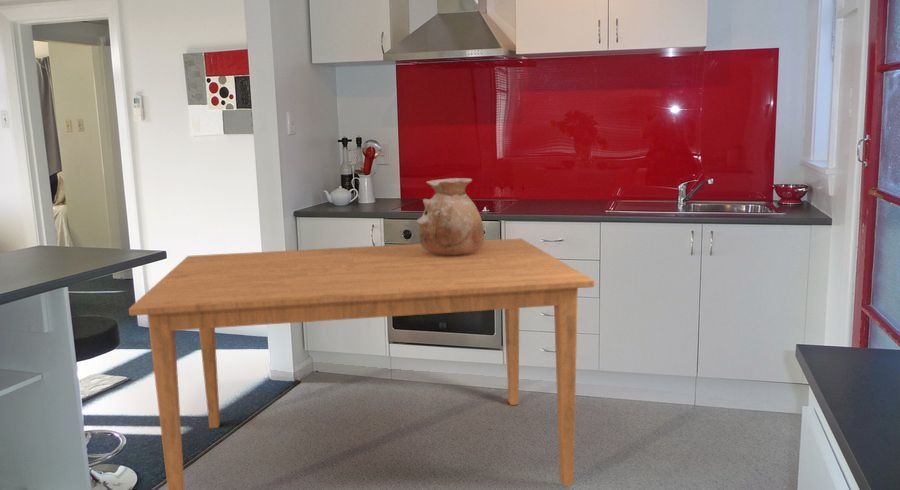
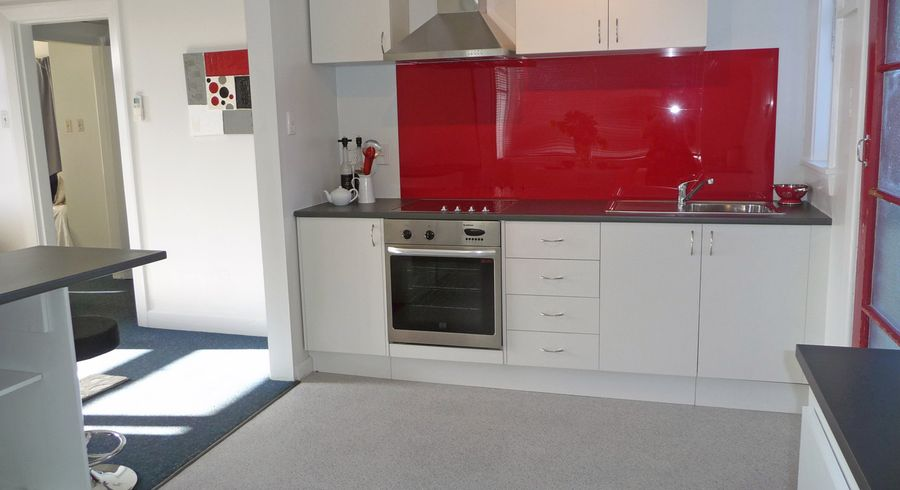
- dining table (369, 317)
- vase (451, 216)
